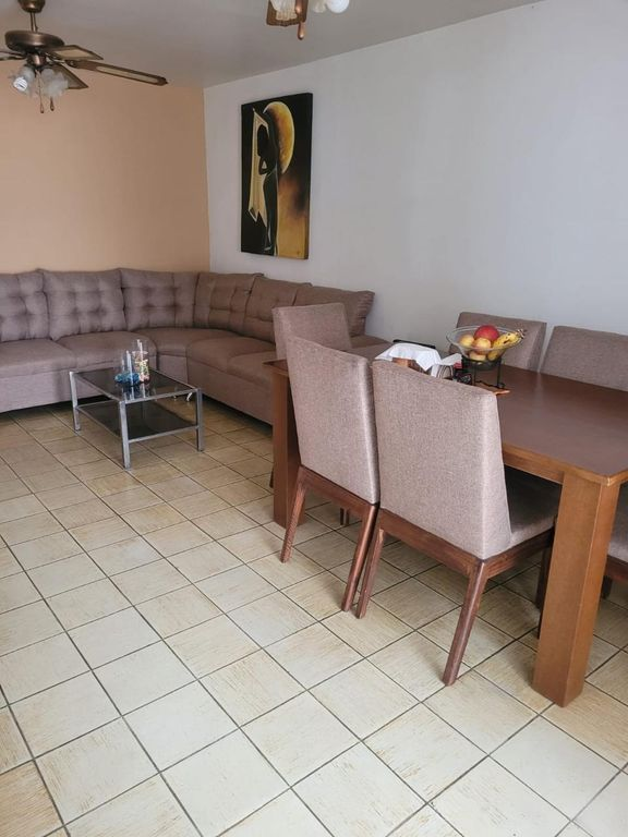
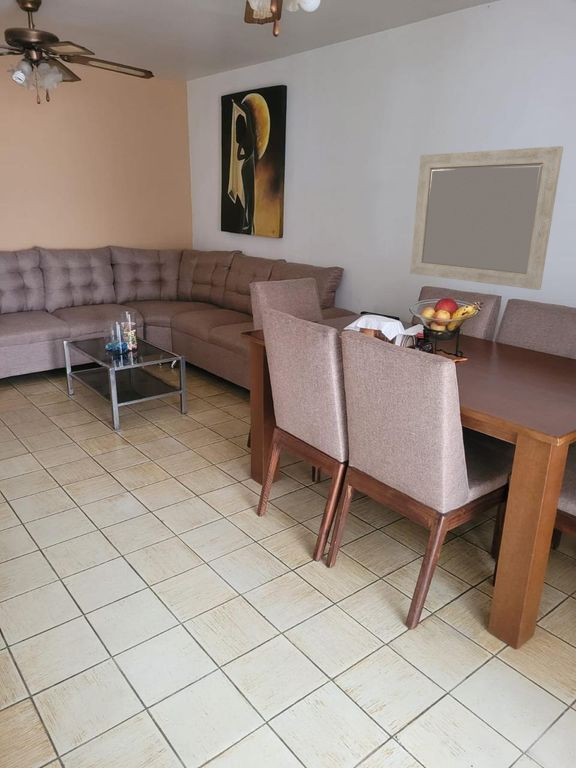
+ home mirror (476, 218)
